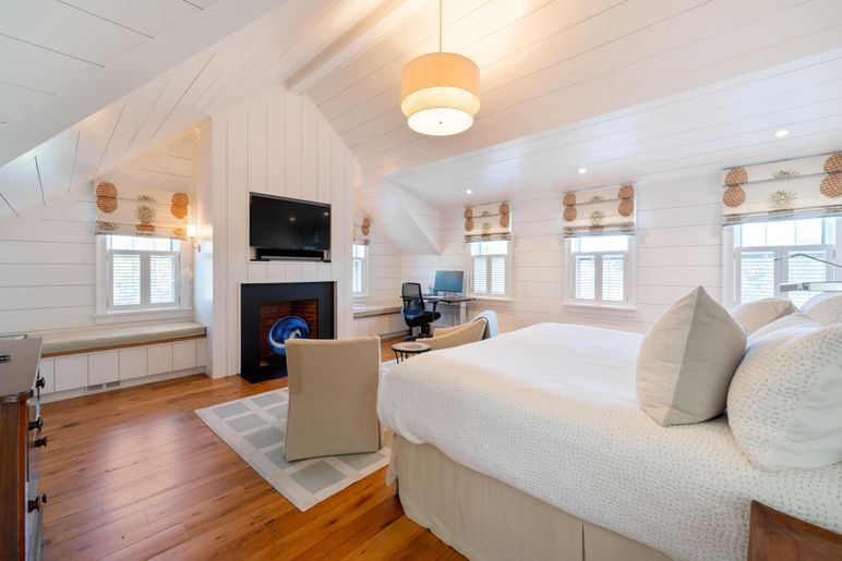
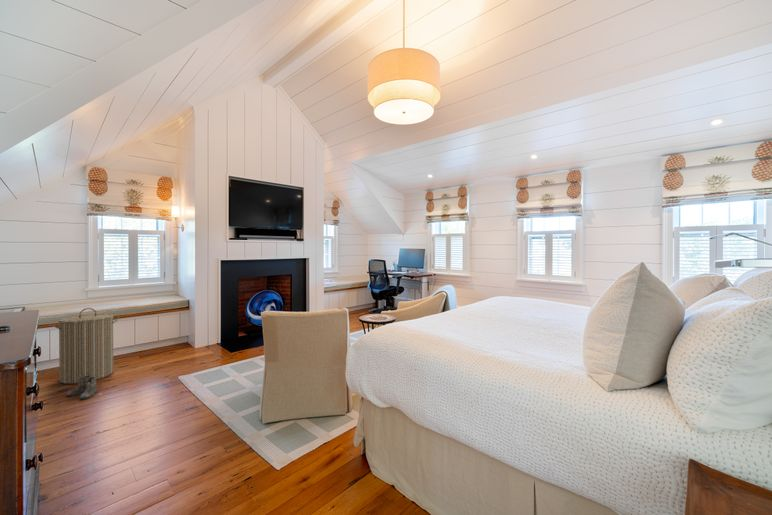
+ laundry hamper (87, 342)
+ boots (83, 386)
